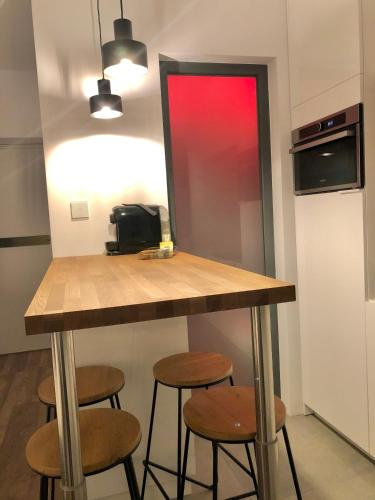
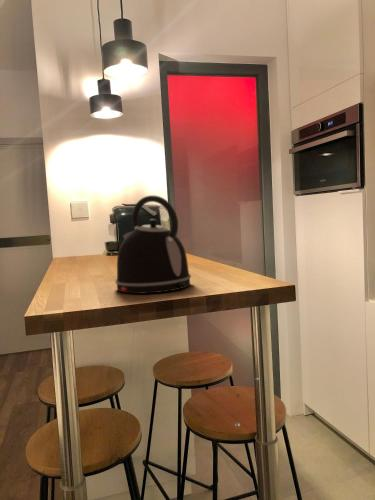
+ kettle (151, 241)
